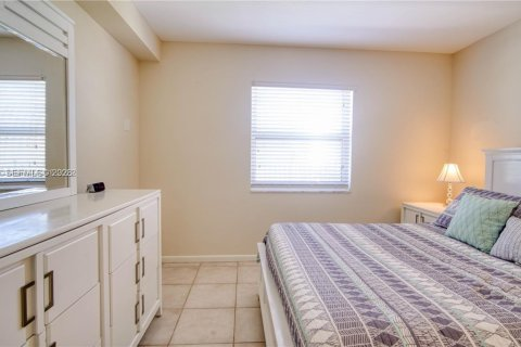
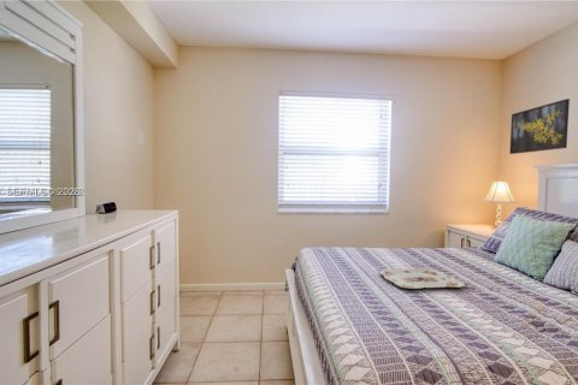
+ serving tray (419, 278)
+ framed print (536, 129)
